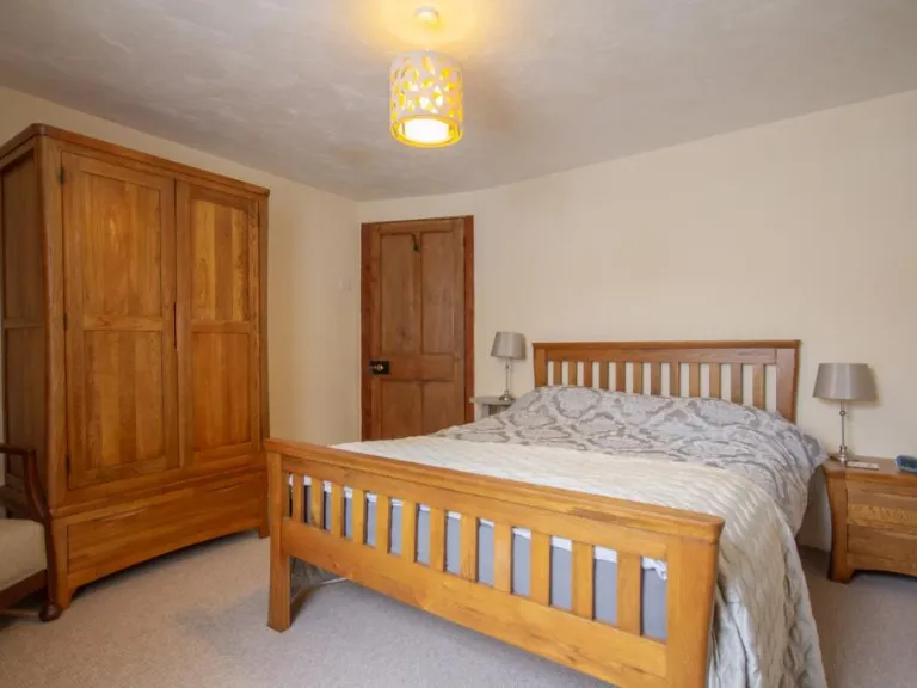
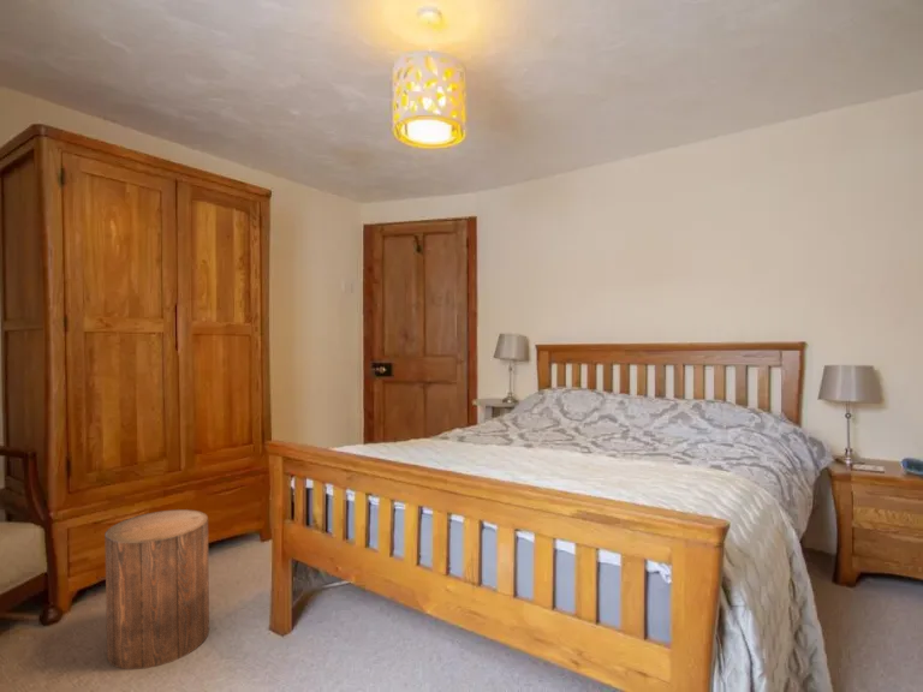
+ stool (159, 583)
